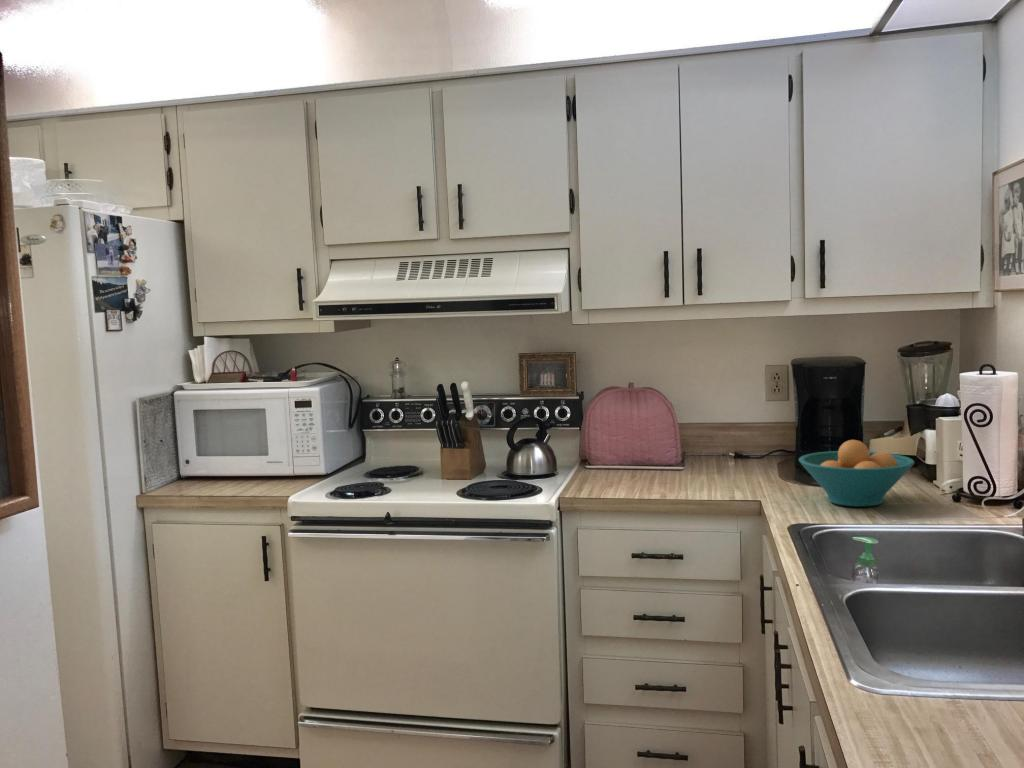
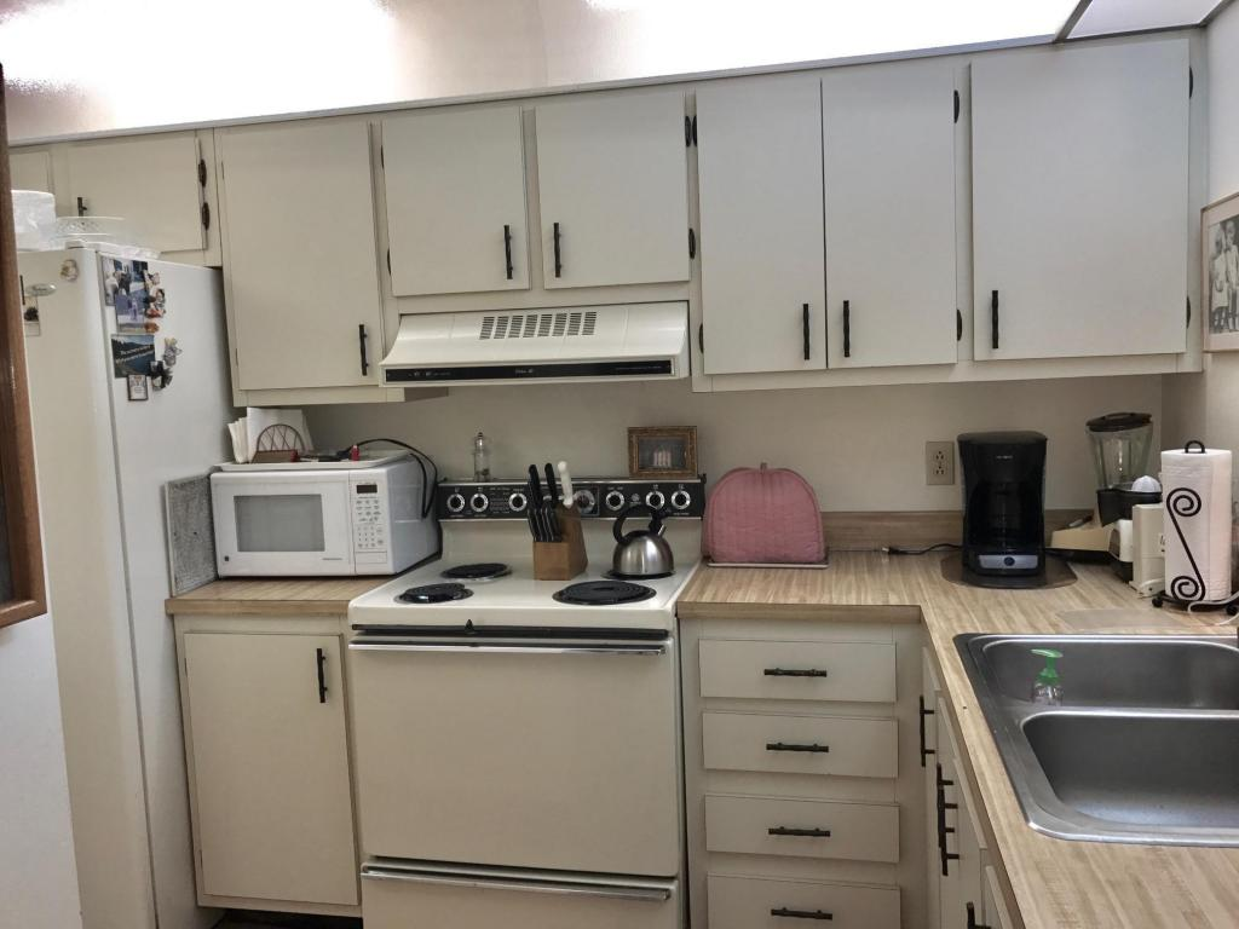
- fruit bowl (855, 471)
